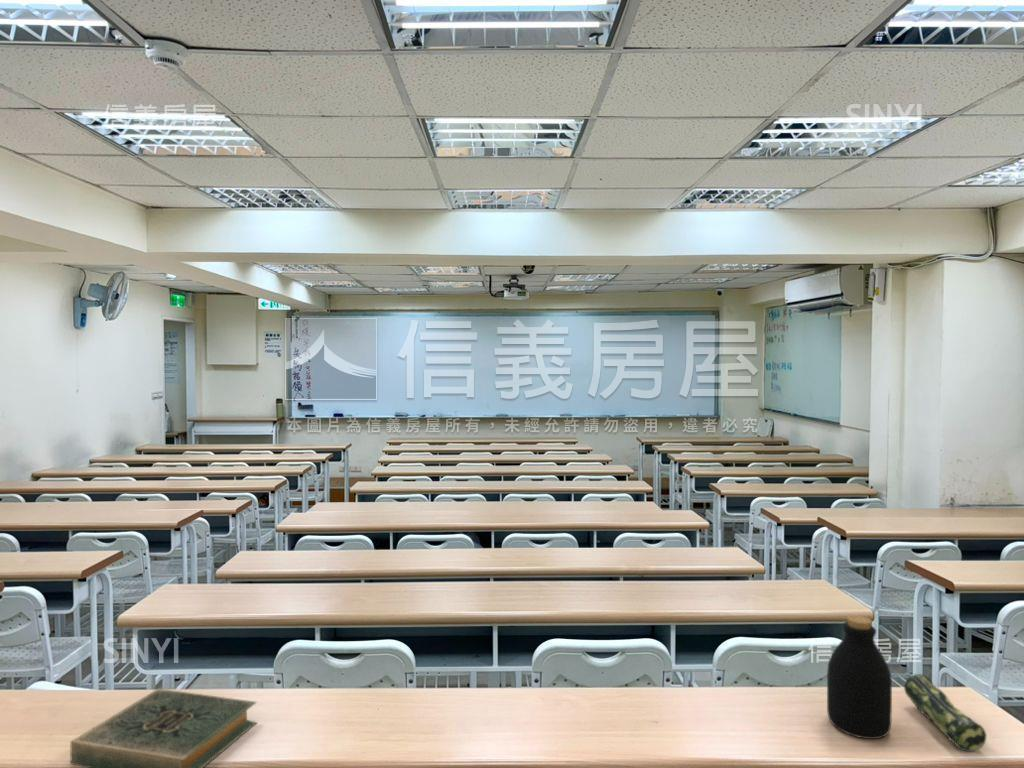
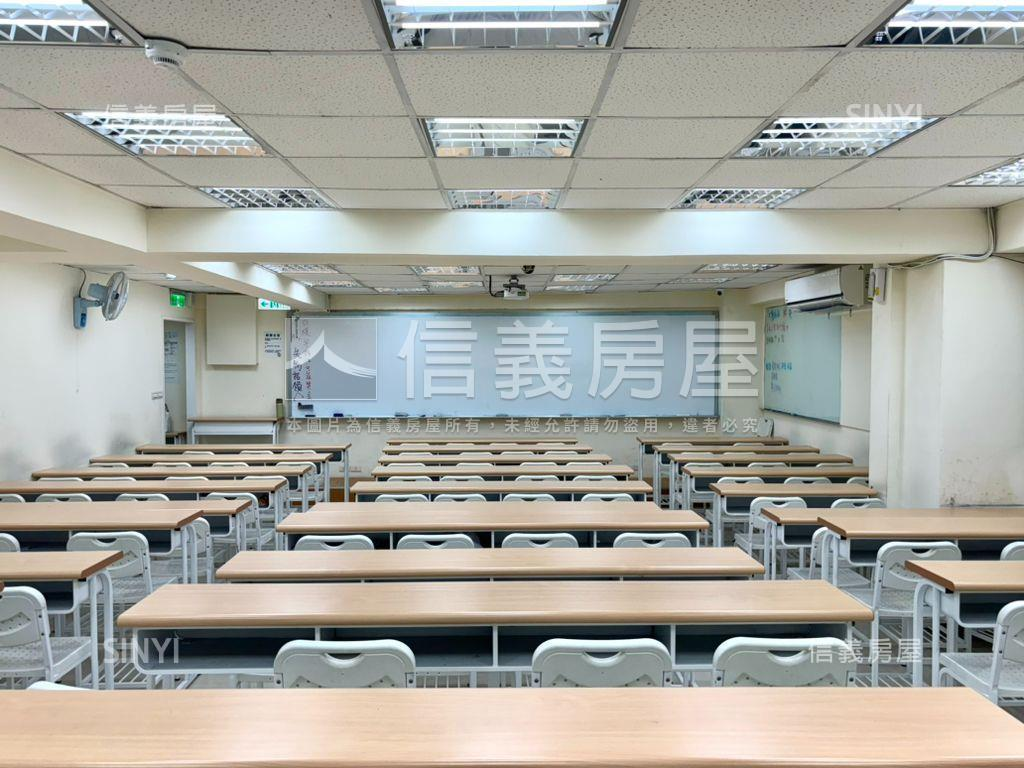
- bottle (858, 672)
- hardback book (169, 731)
- pencil case (944, 712)
